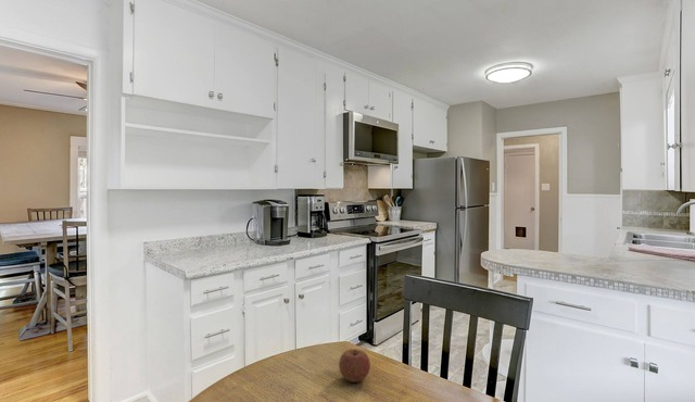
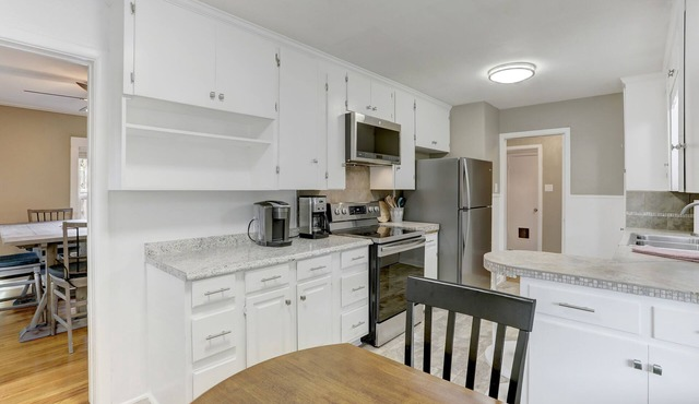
- apple (354, 364)
